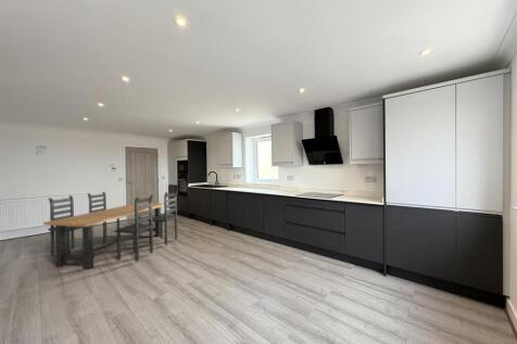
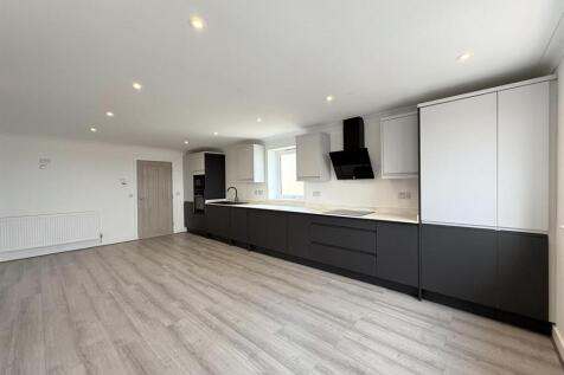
- dining set (118, 220)
